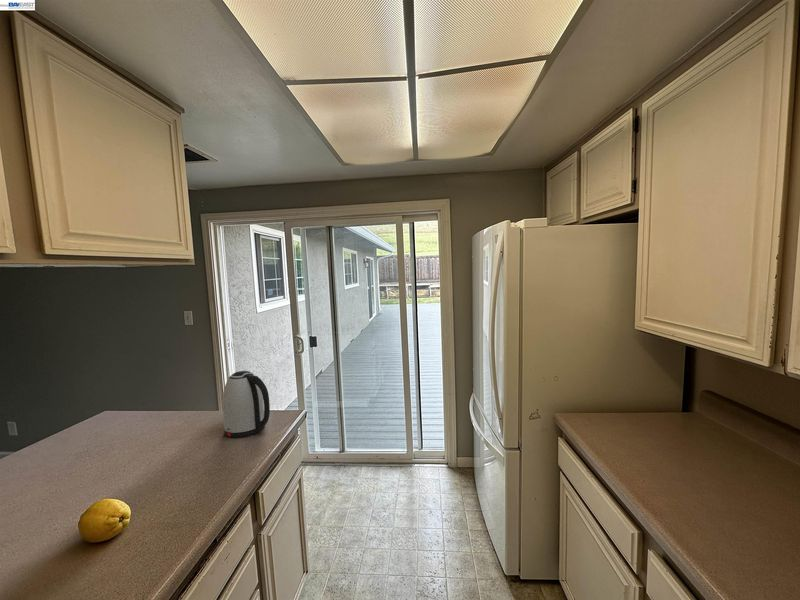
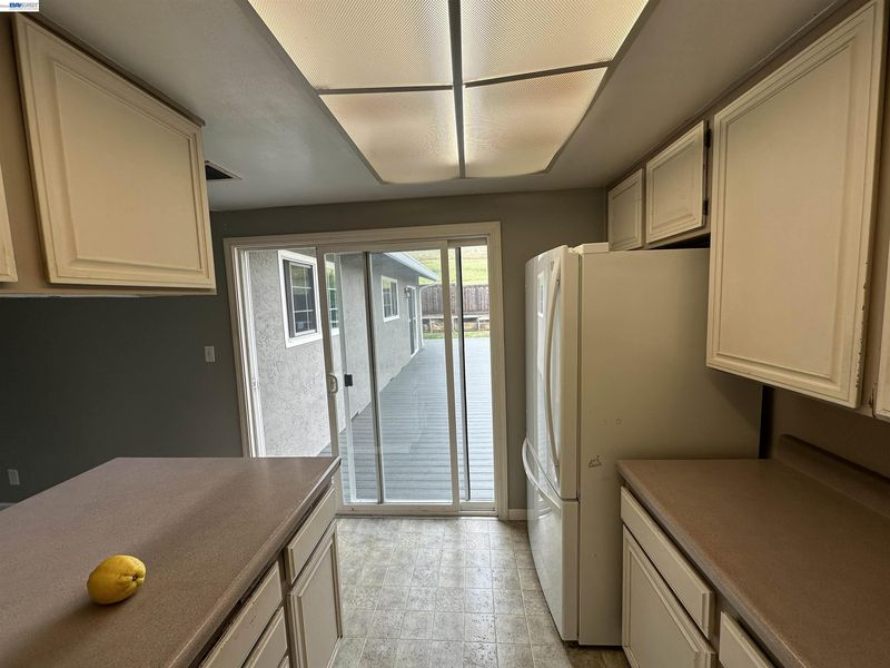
- kettle (248, 401)
